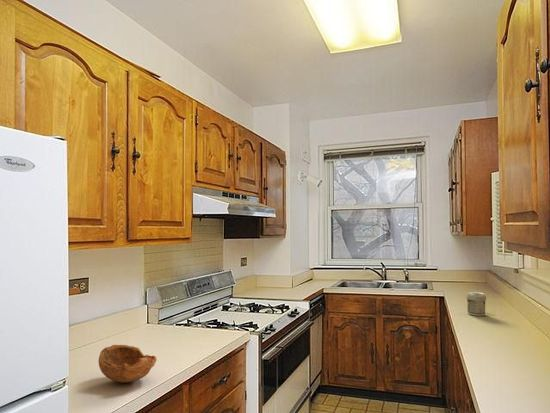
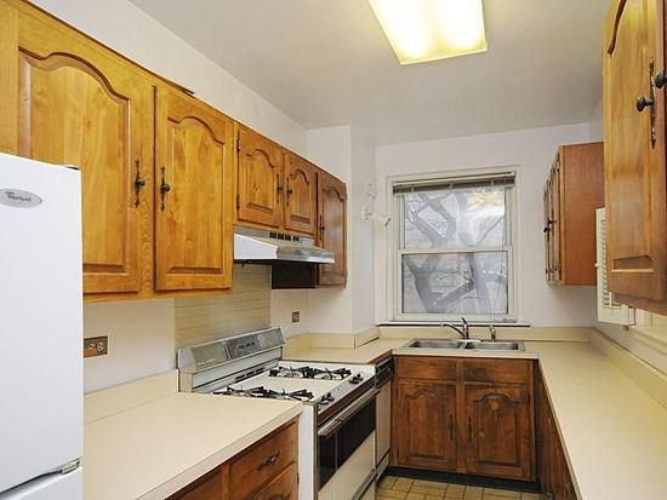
- bowl (127, 365)
- jar (476, 303)
